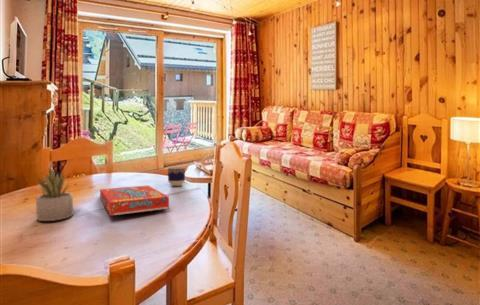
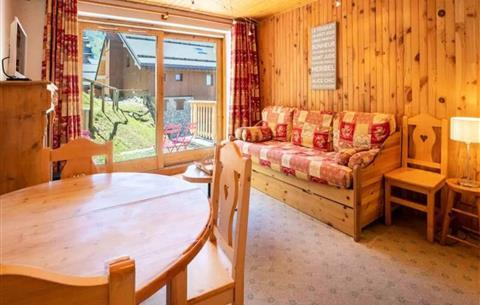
- cup (175, 175)
- succulent plant (54, 192)
- snack box (132, 198)
